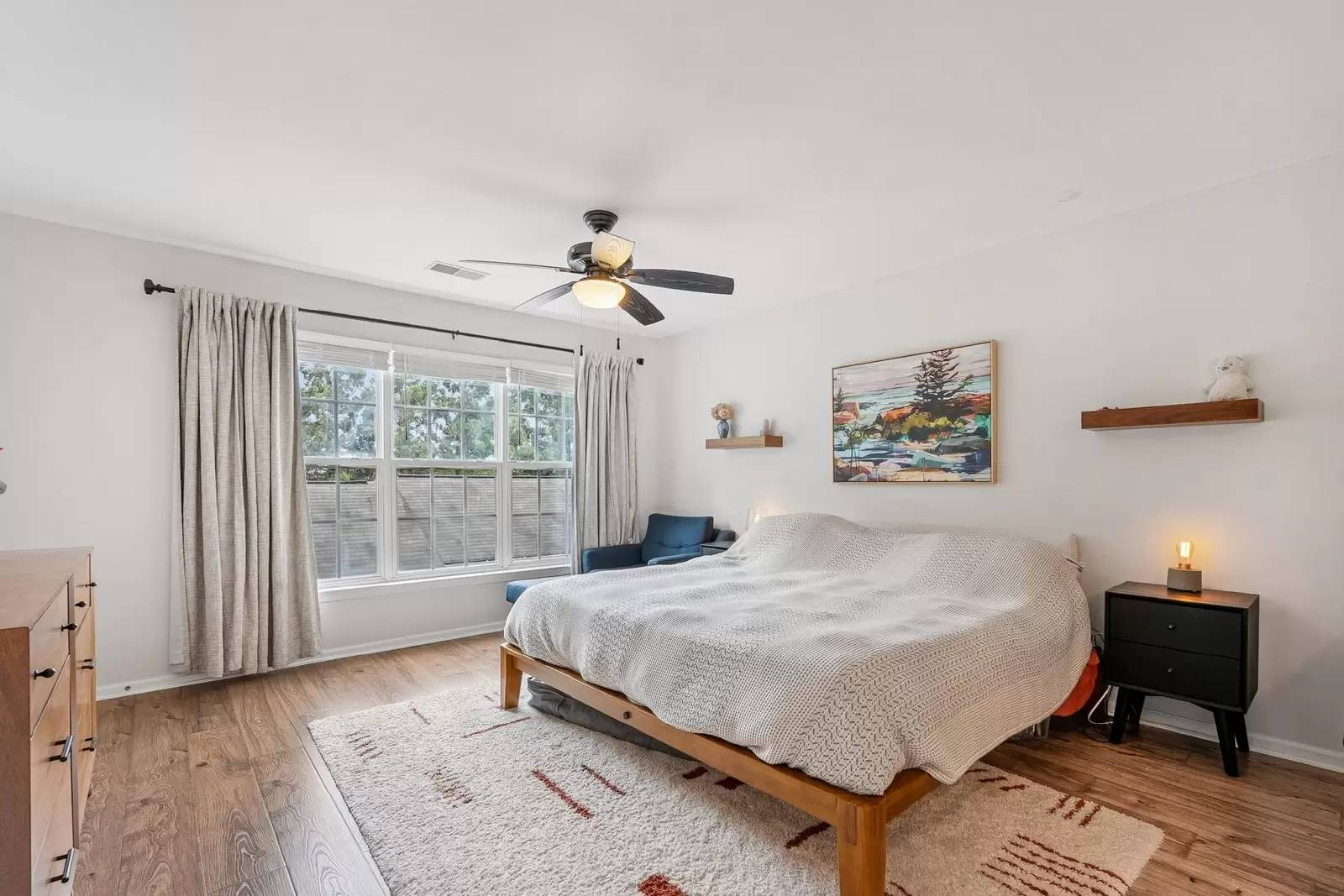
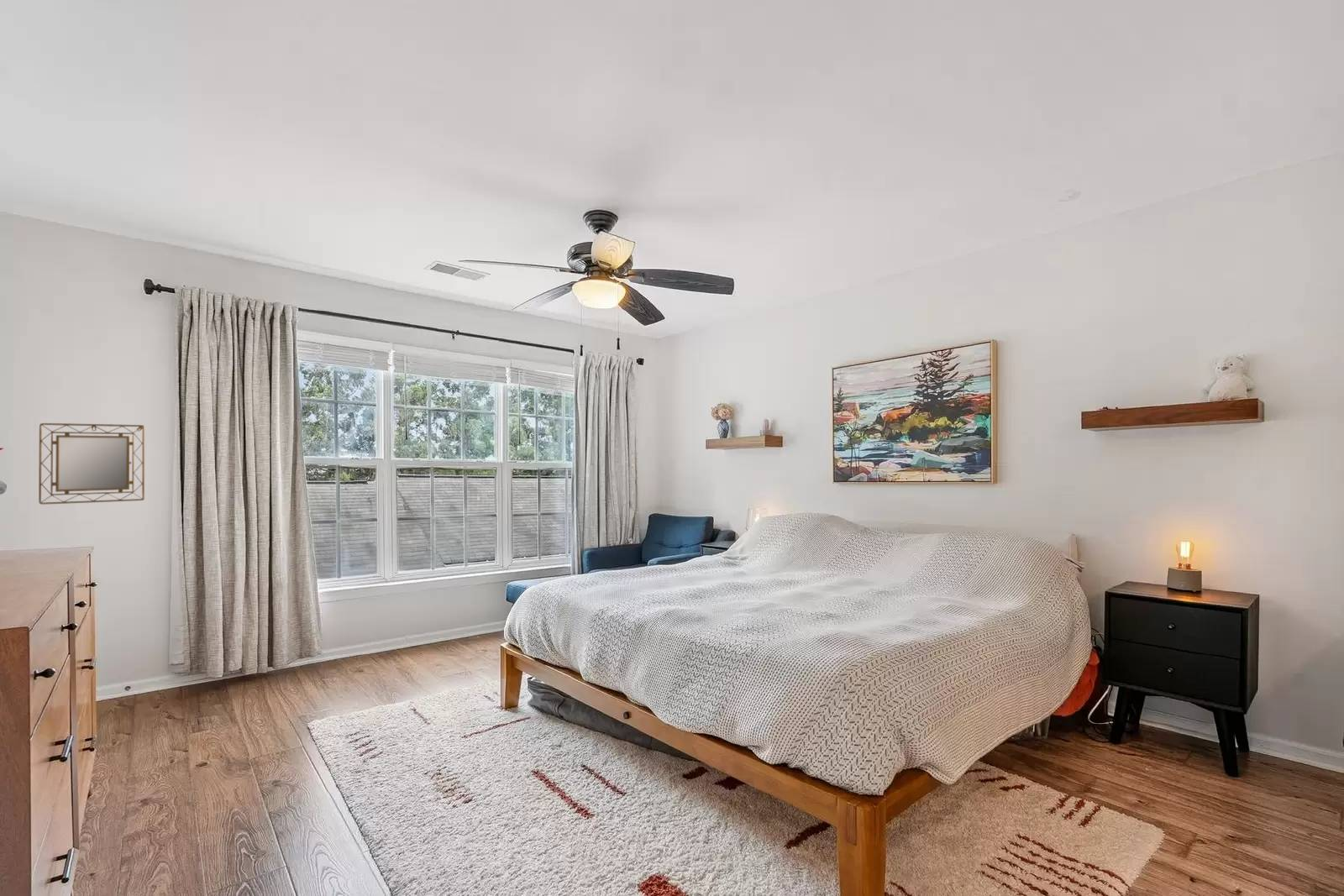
+ home mirror (93, 463)
